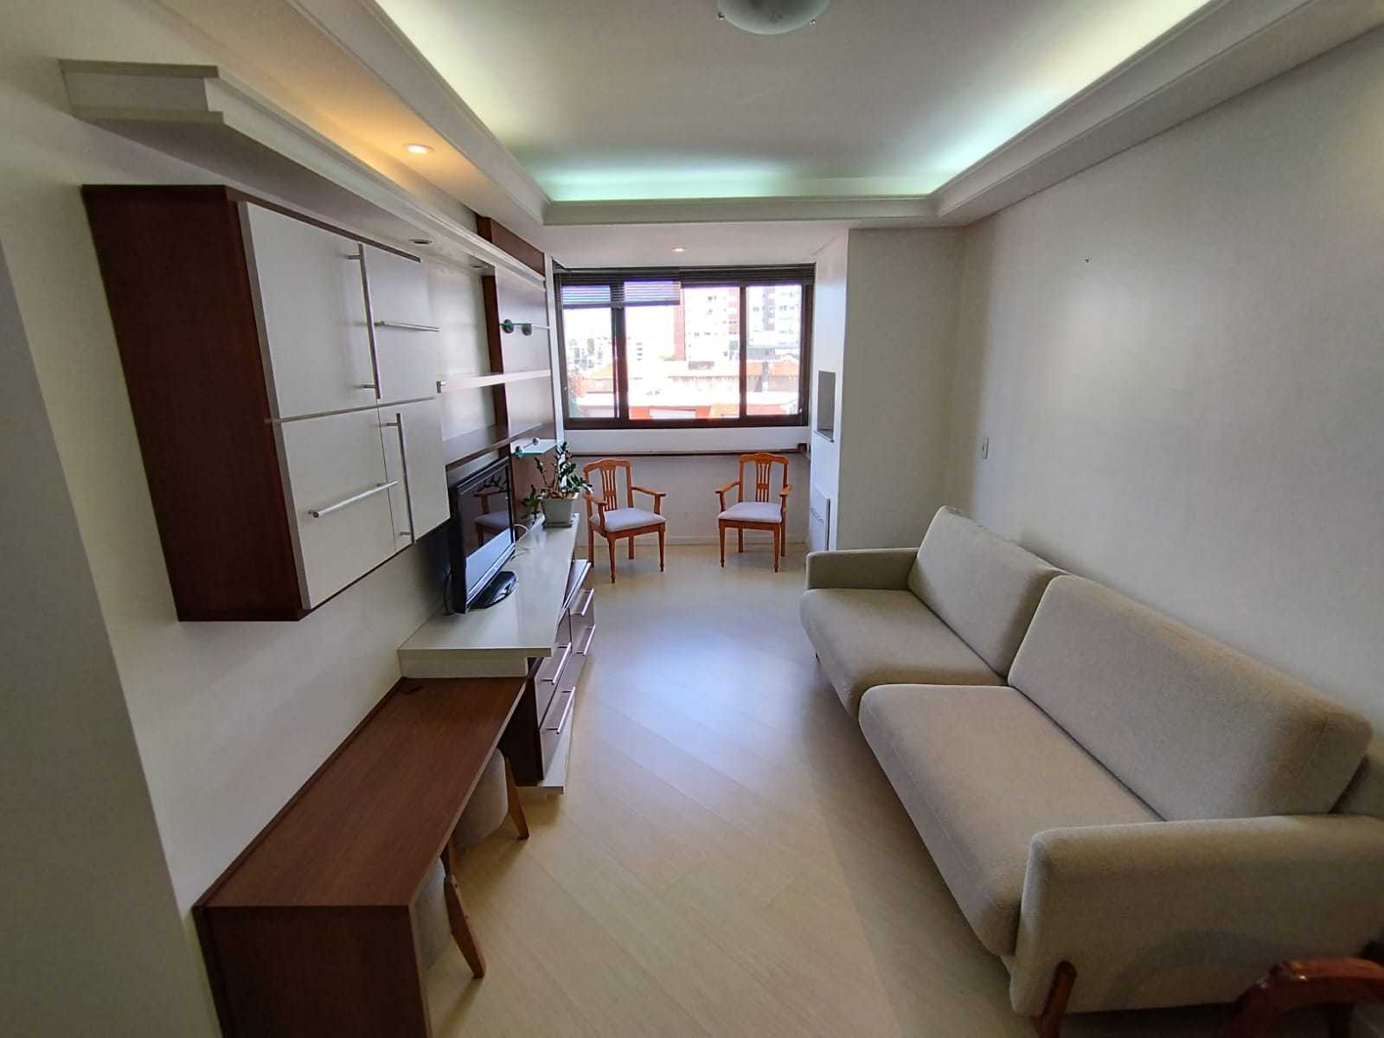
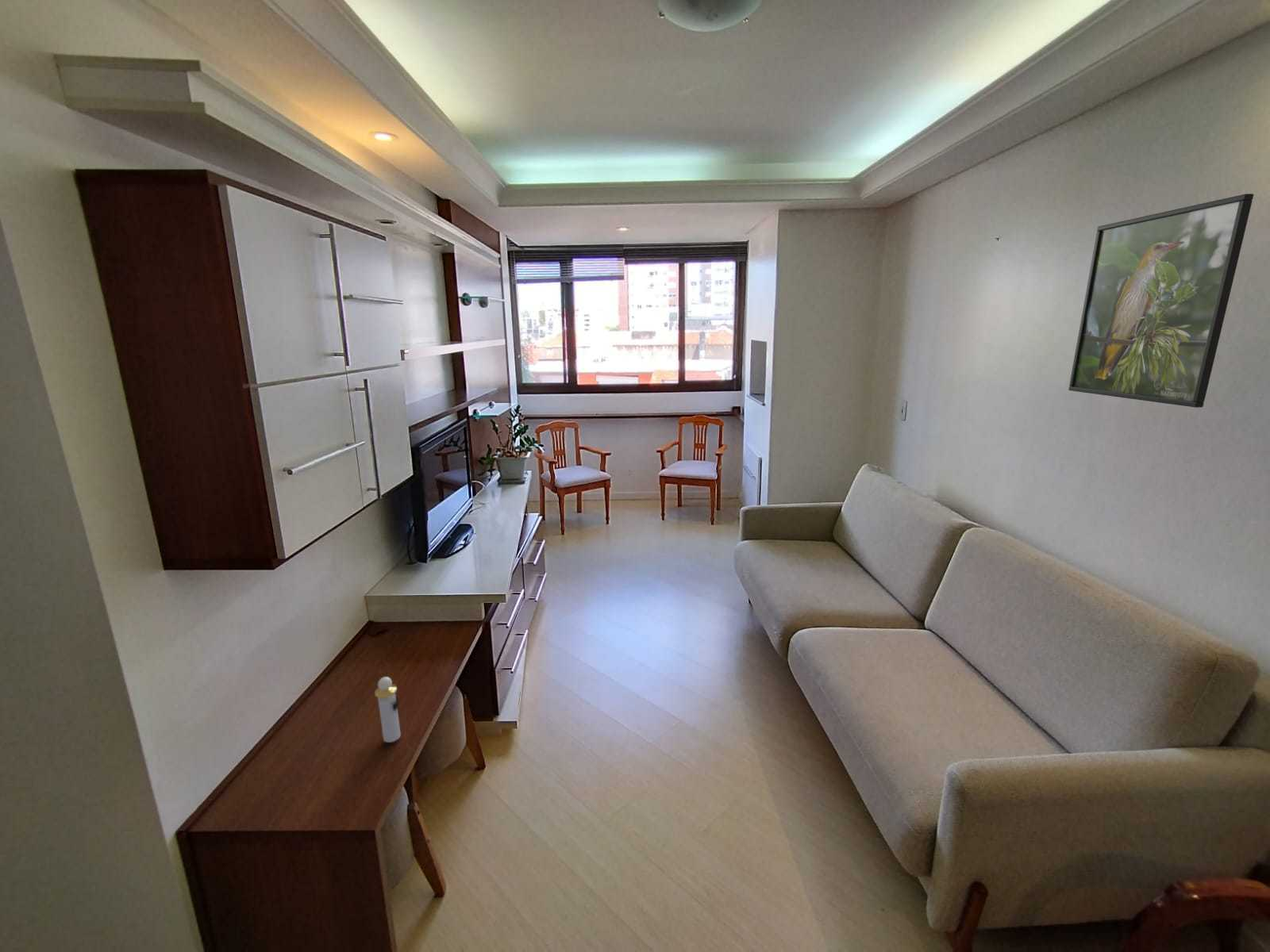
+ perfume bottle (388, 708)
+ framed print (1145, 309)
